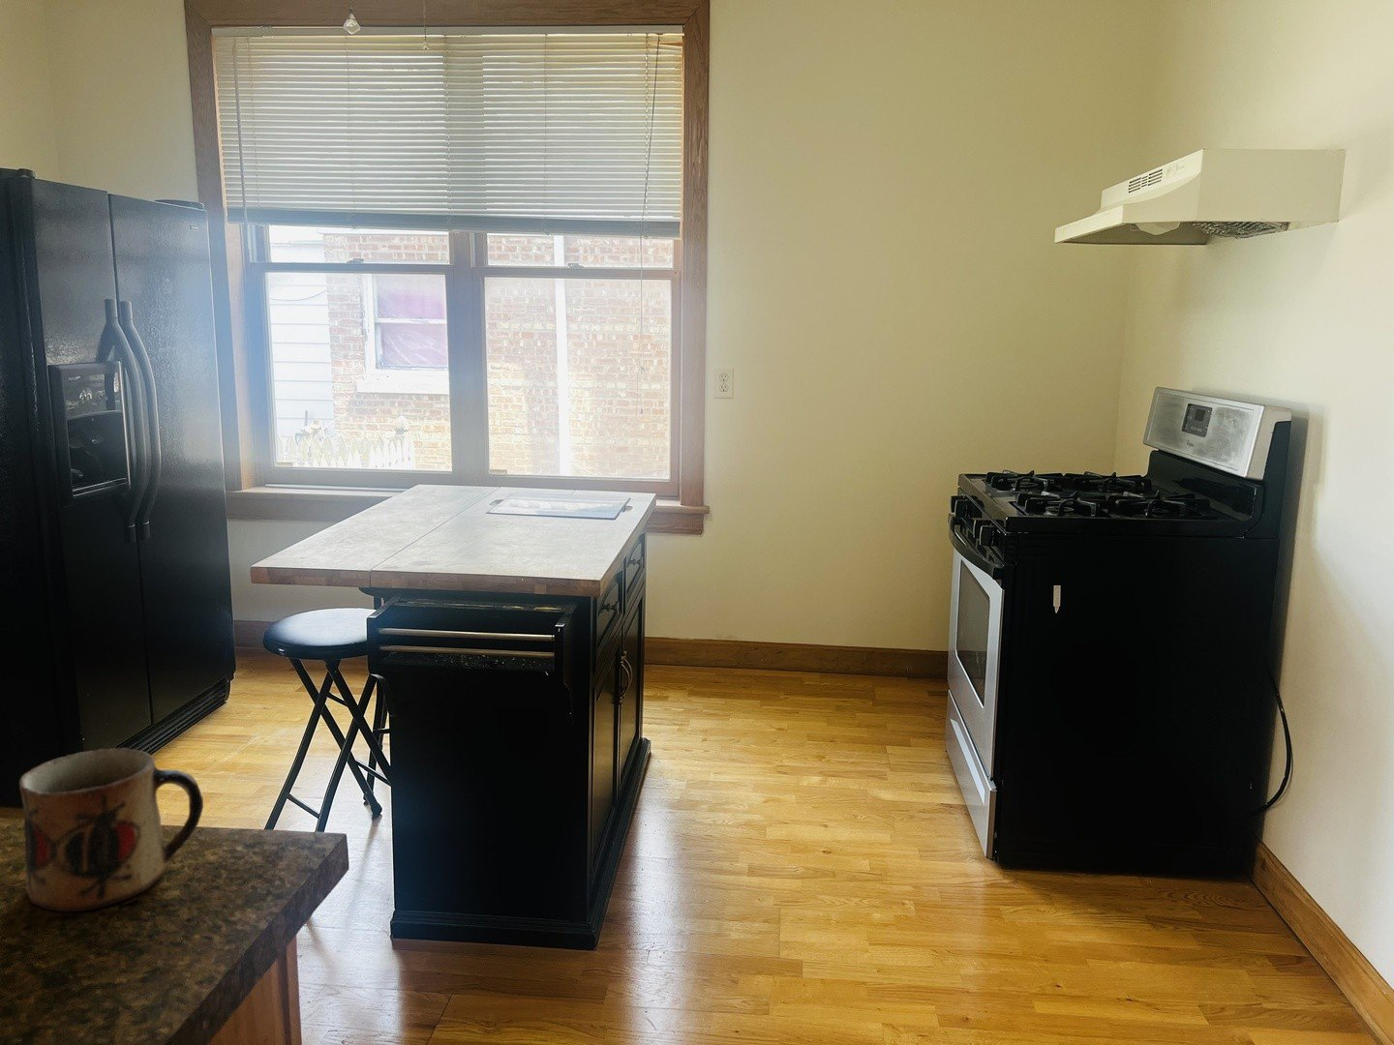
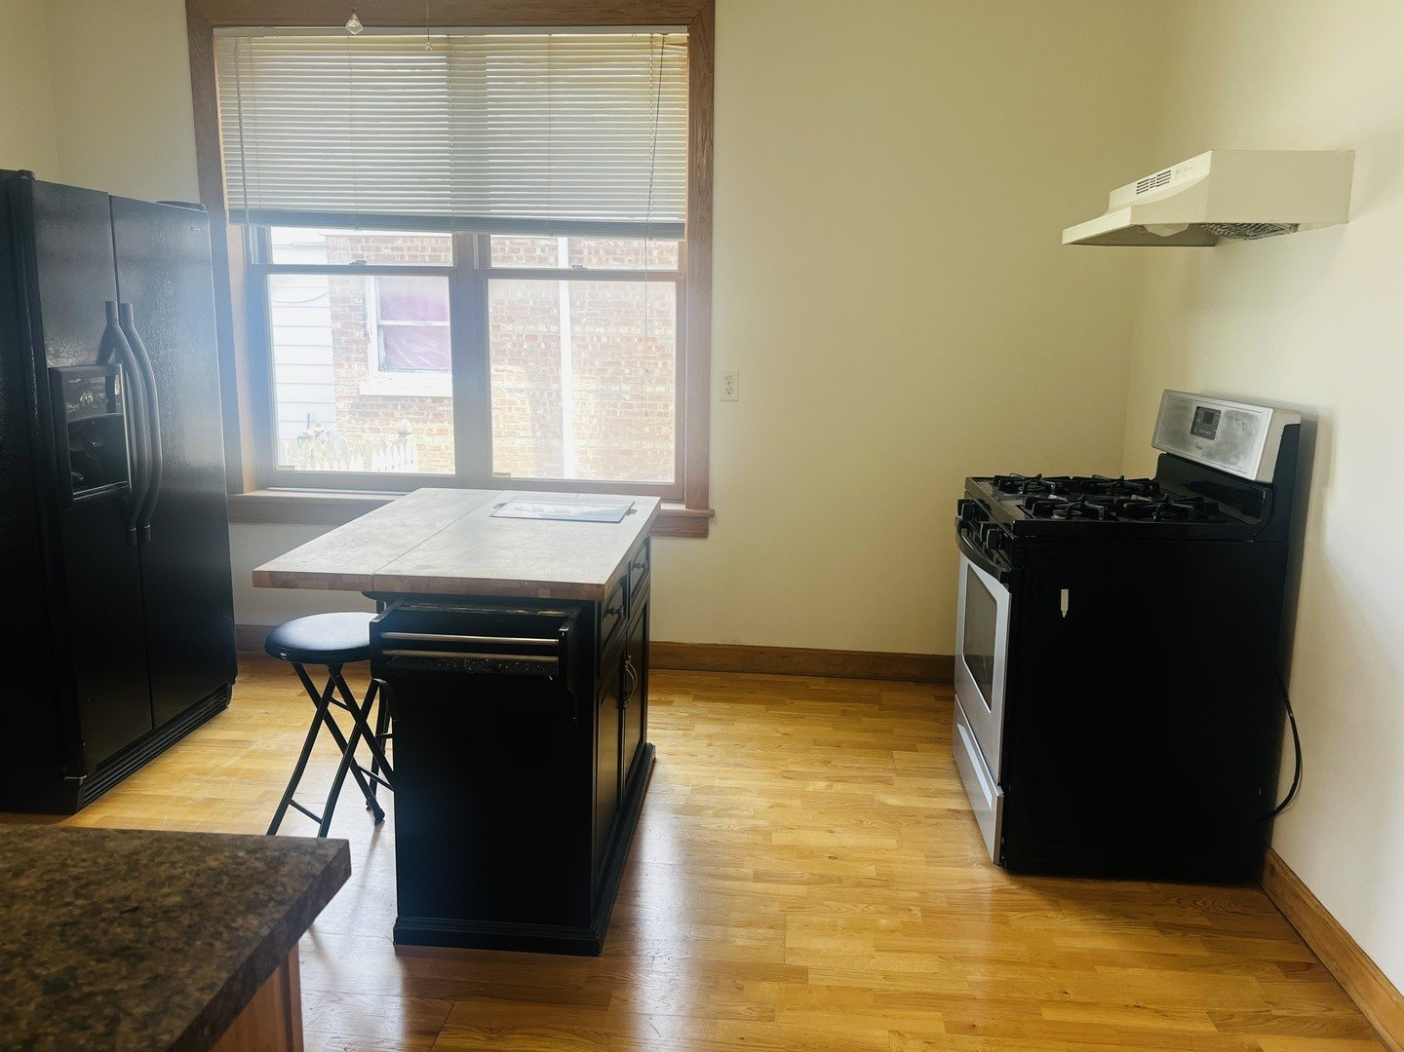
- mug (104, 821)
